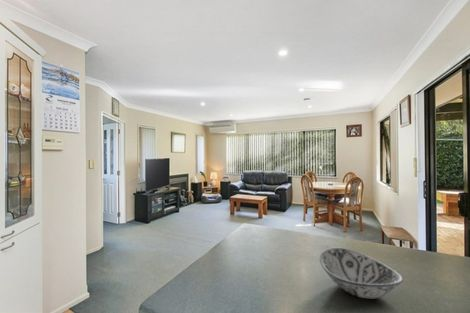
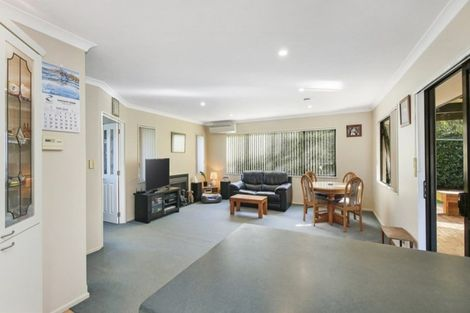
- decorative bowl (357, 276)
